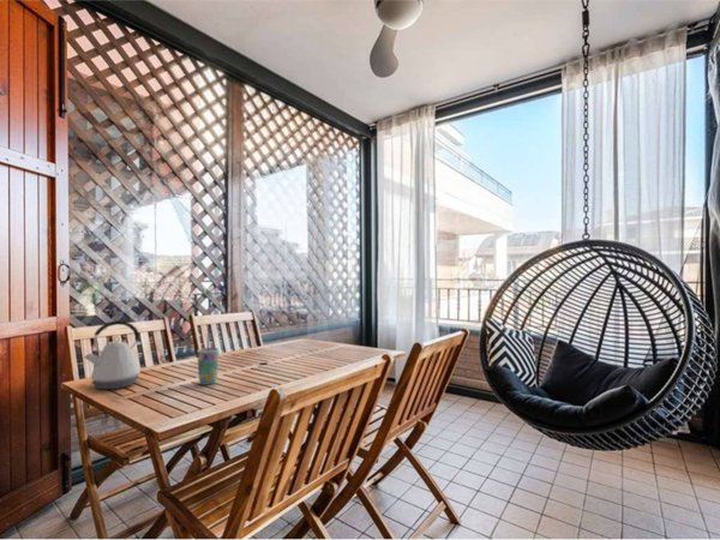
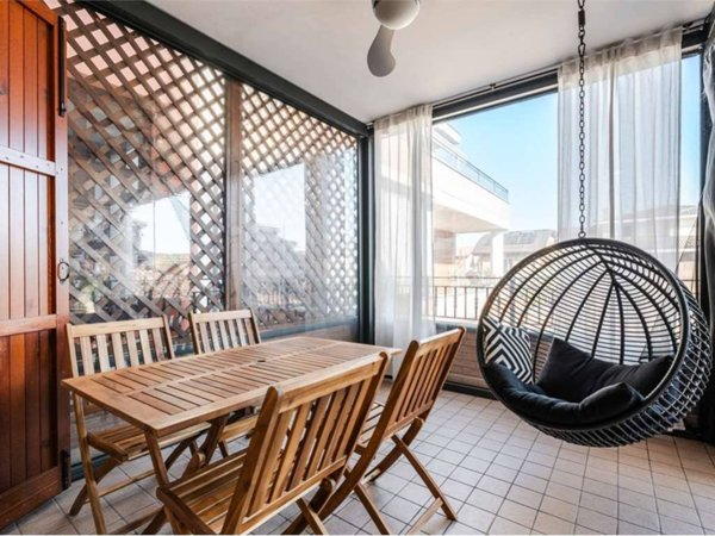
- cup (208, 358)
- kettle (114, 353)
